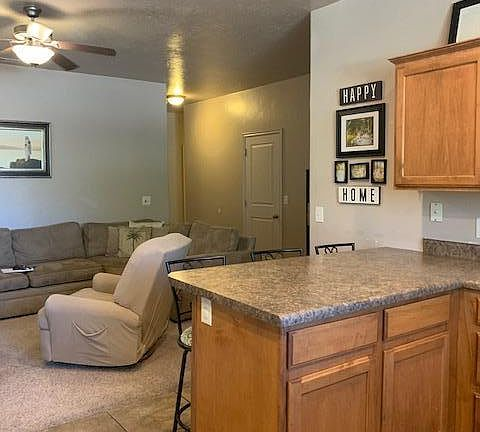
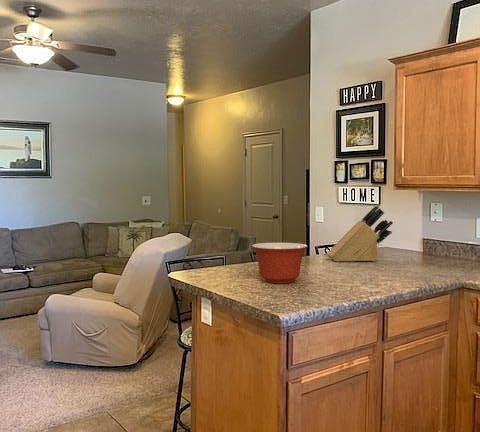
+ knife block (359, 232)
+ mixing bowl (279, 263)
